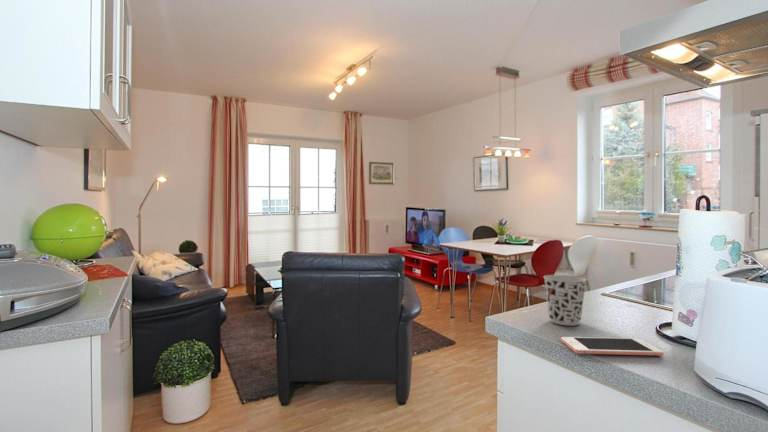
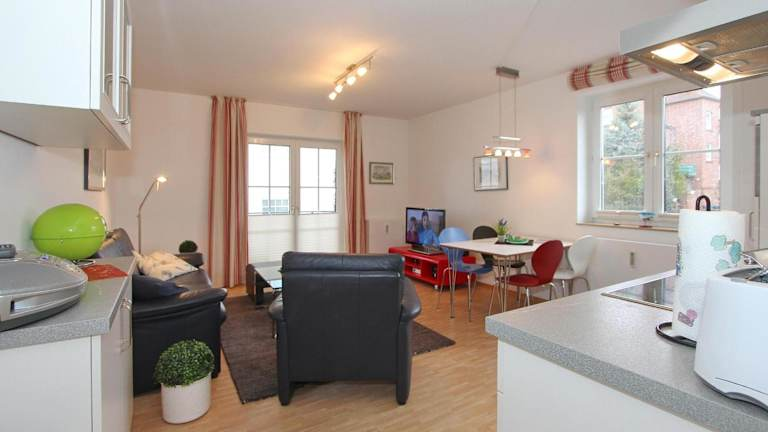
- cup (564, 299)
- cell phone (609, 345)
